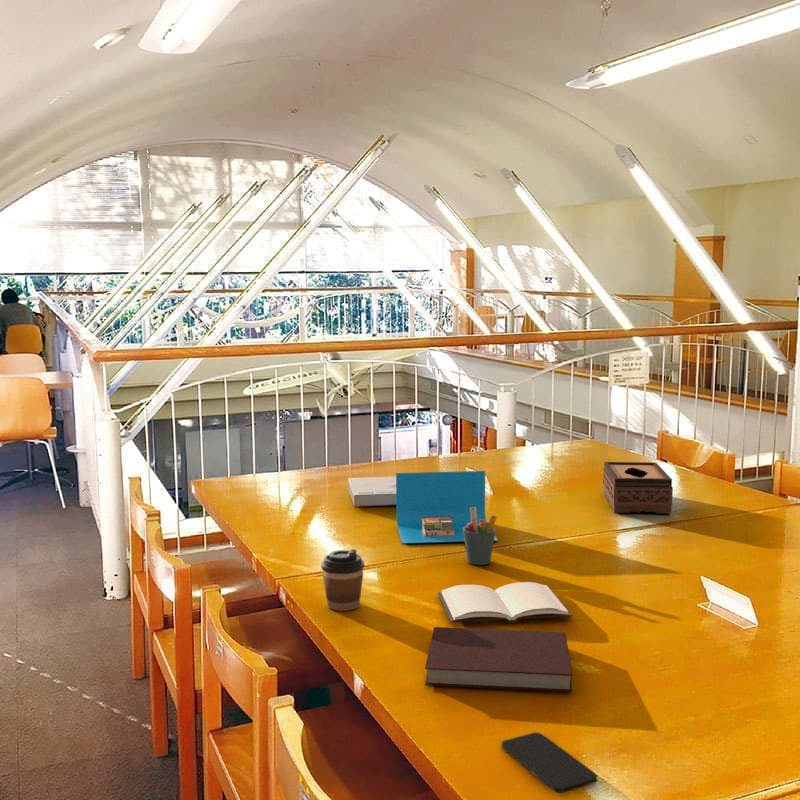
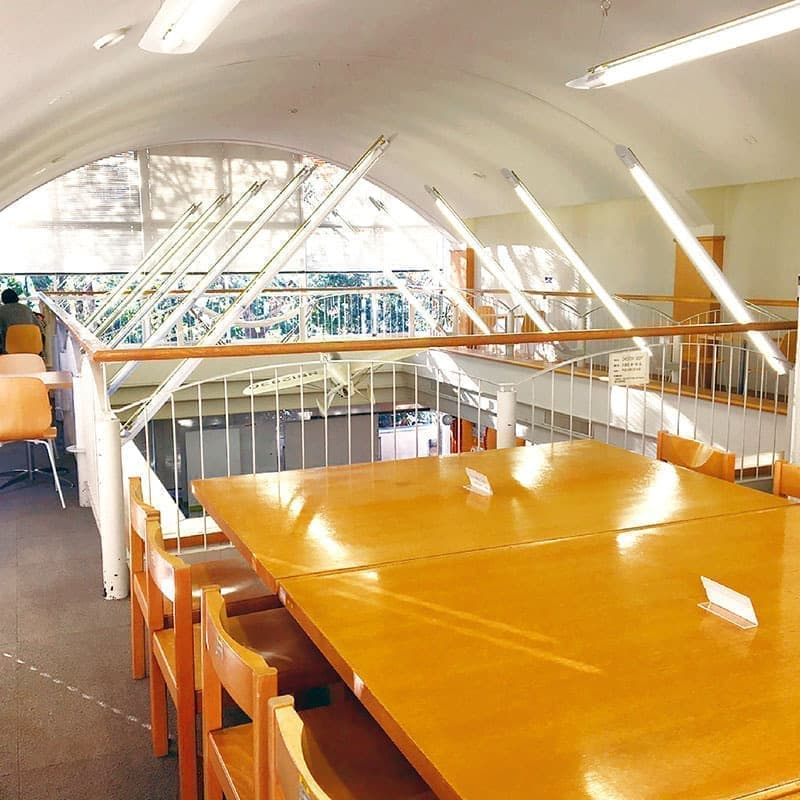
- coffee cup (343, 577)
- tissue box (635, 486)
- book (502, 601)
- pen holder (479, 536)
- notebook (498, 657)
- smartphone (547, 760)
- book (378, 490)
- architectural model (445, 505)
